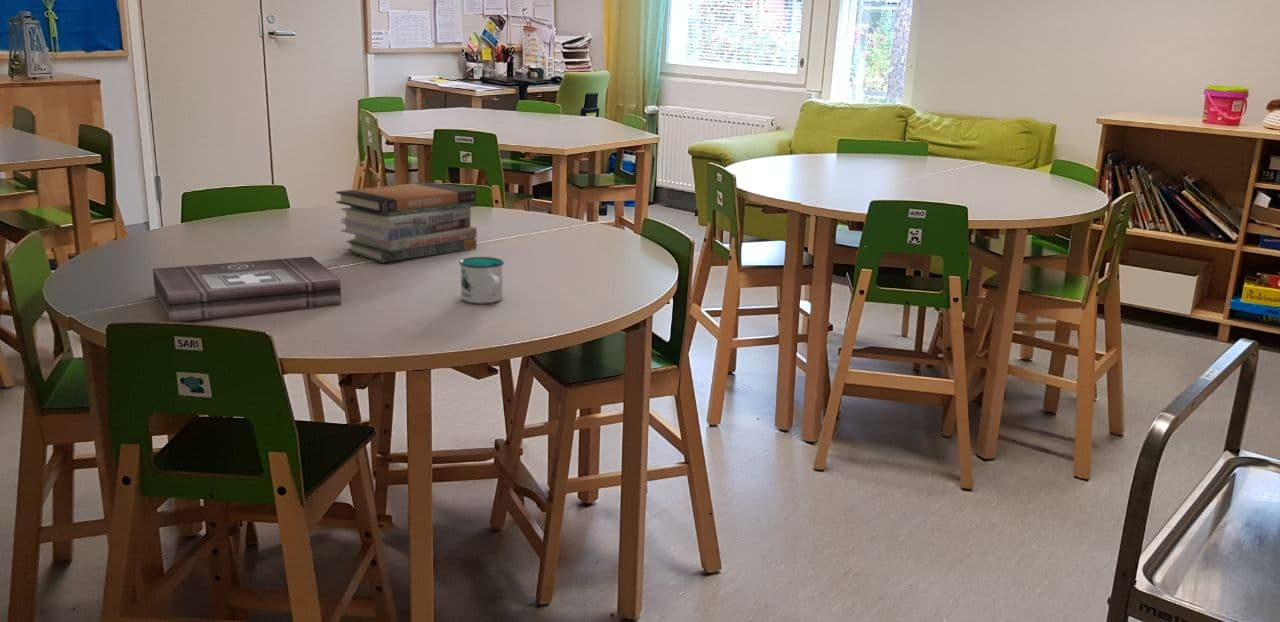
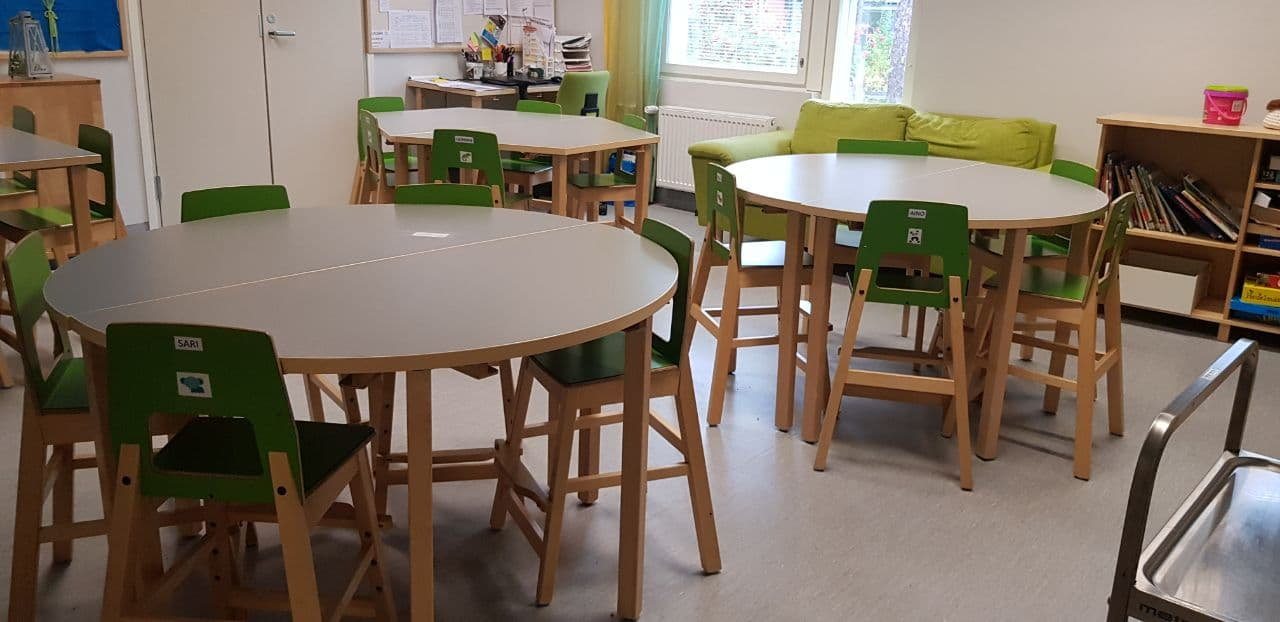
- mug (484, 281)
- book stack (408, 220)
- first aid kit (246, 286)
